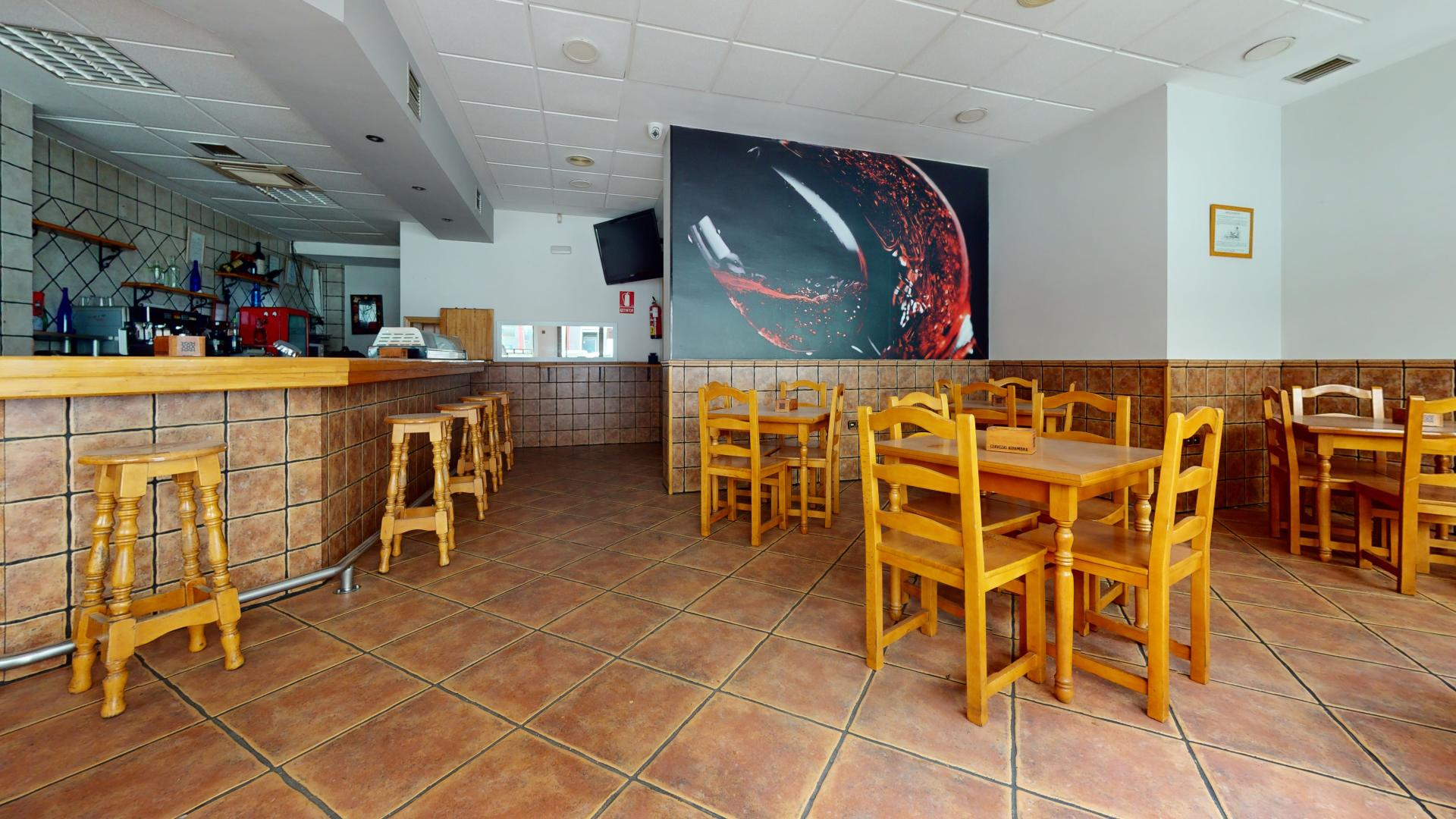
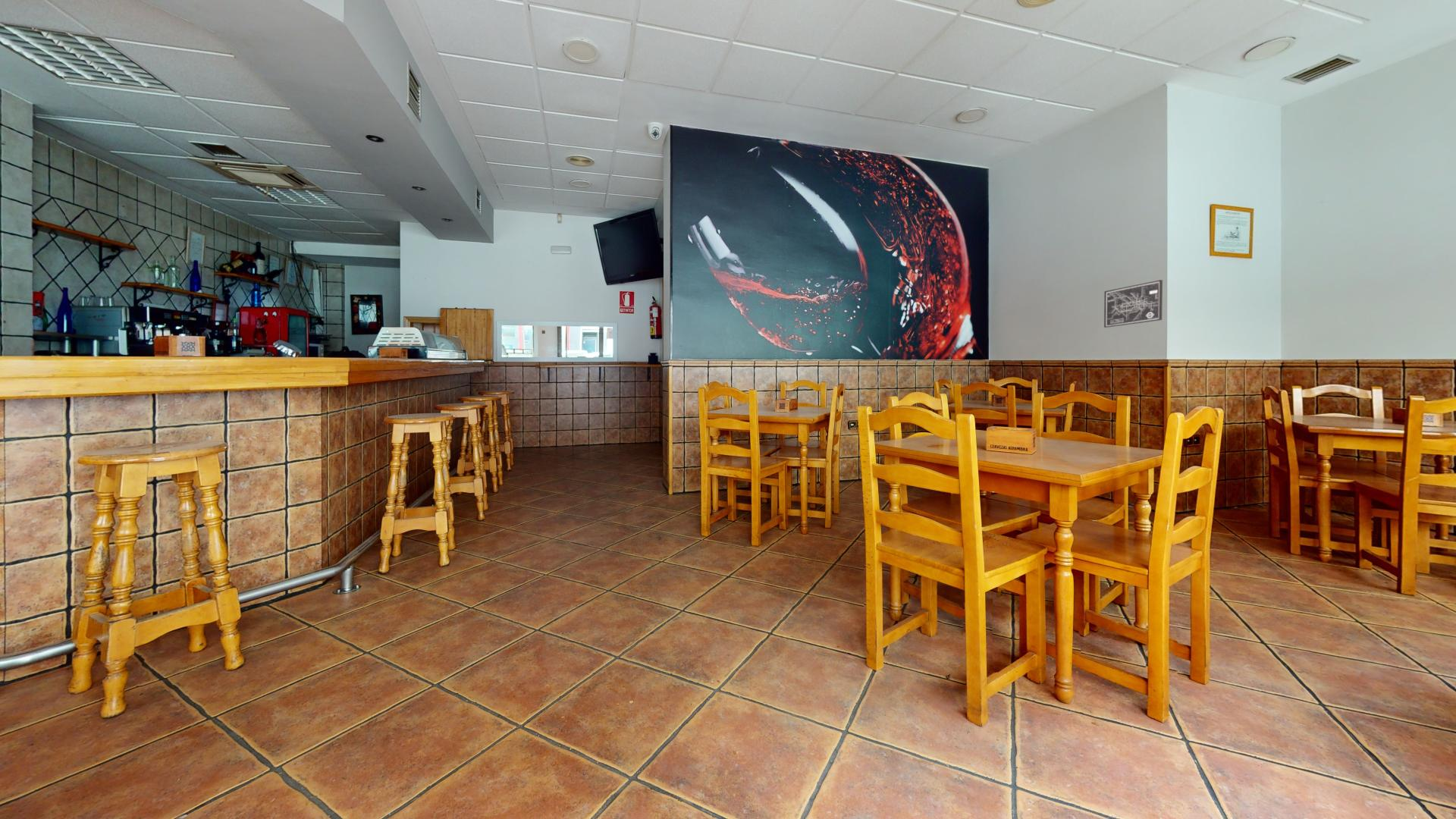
+ wall art (1131, 305)
